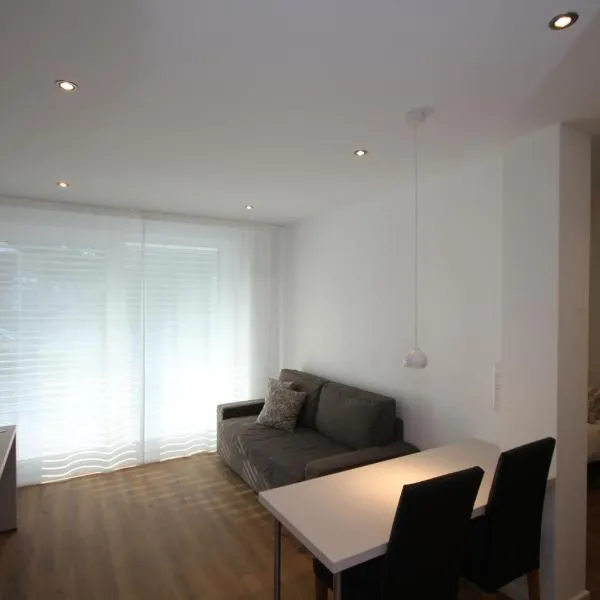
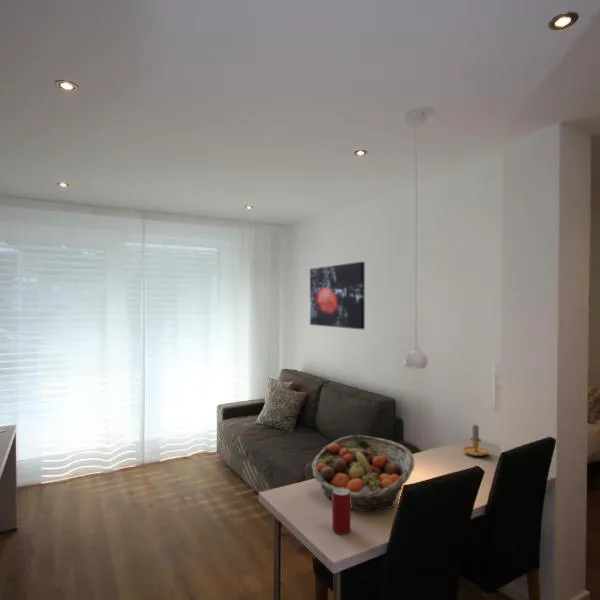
+ beverage can (341, 510)
+ candle (474, 439)
+ fruit basket (361, 470)
+ wall art (334, 296)
